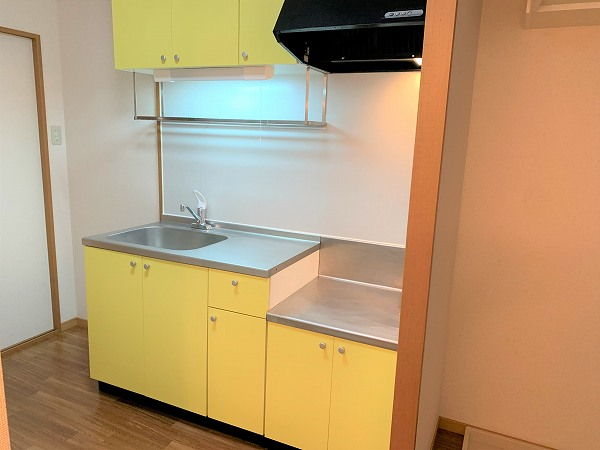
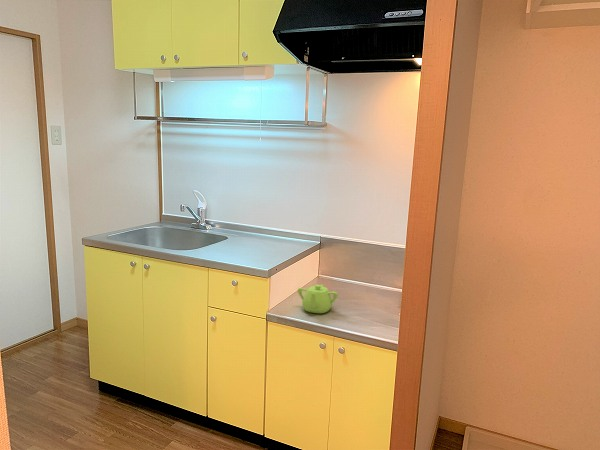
+ teapot (317, 297)
